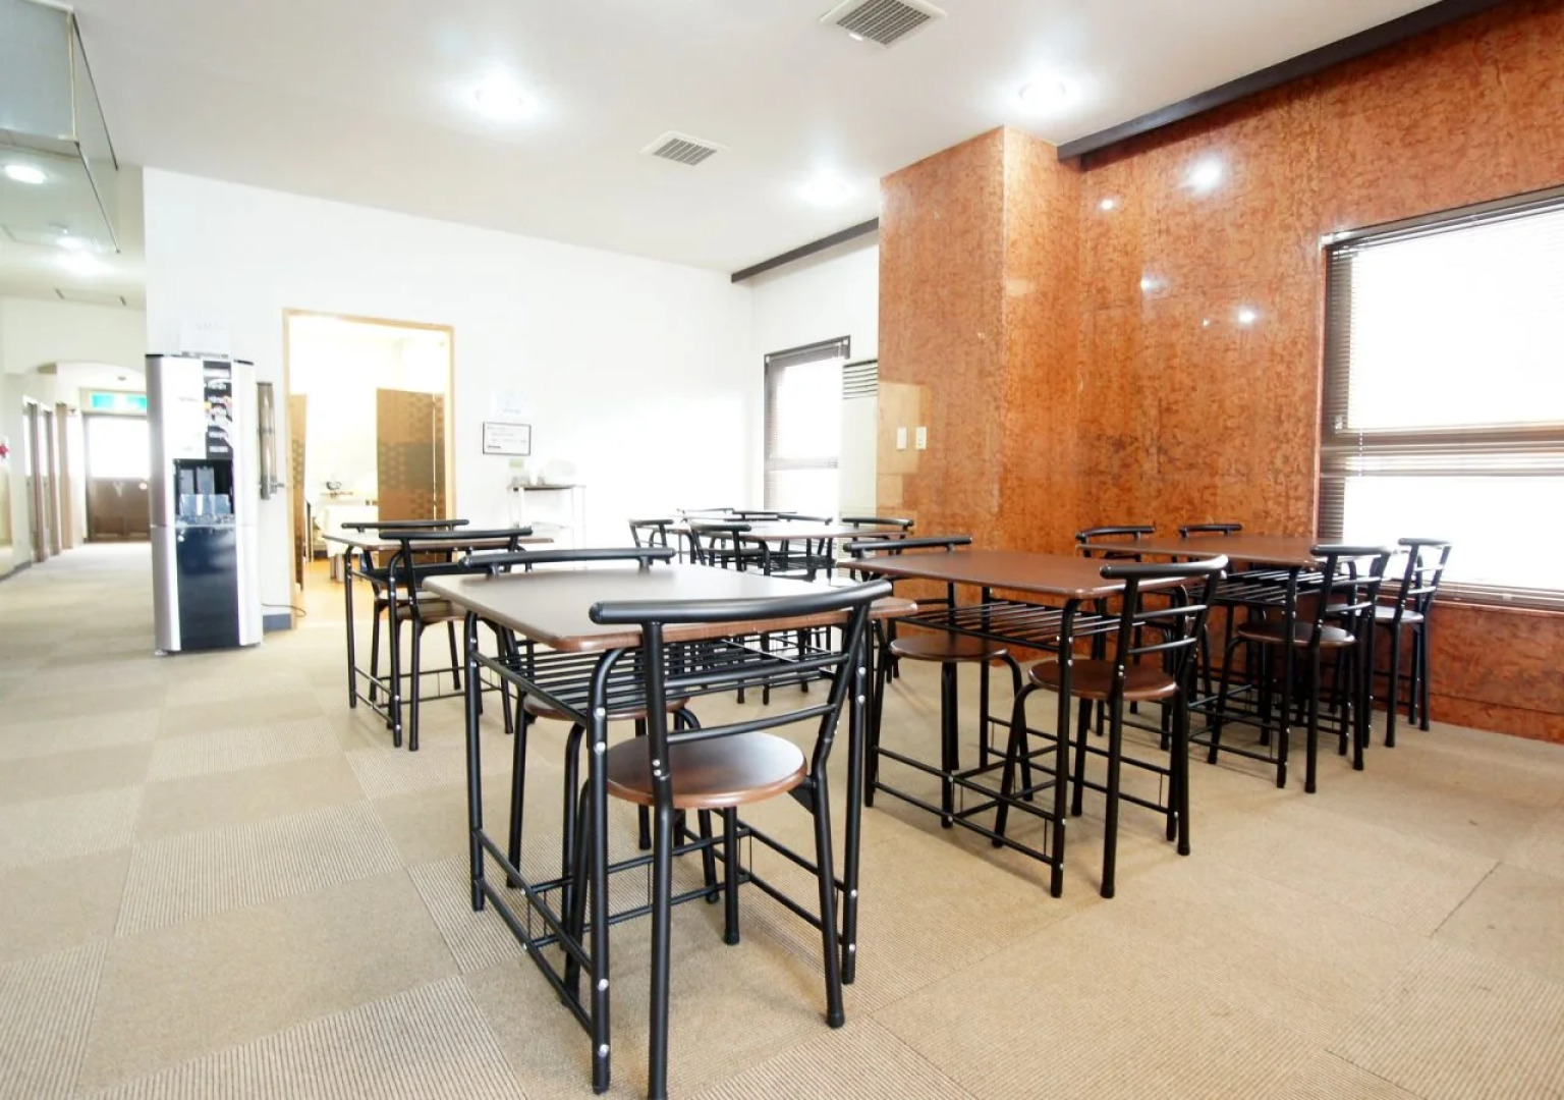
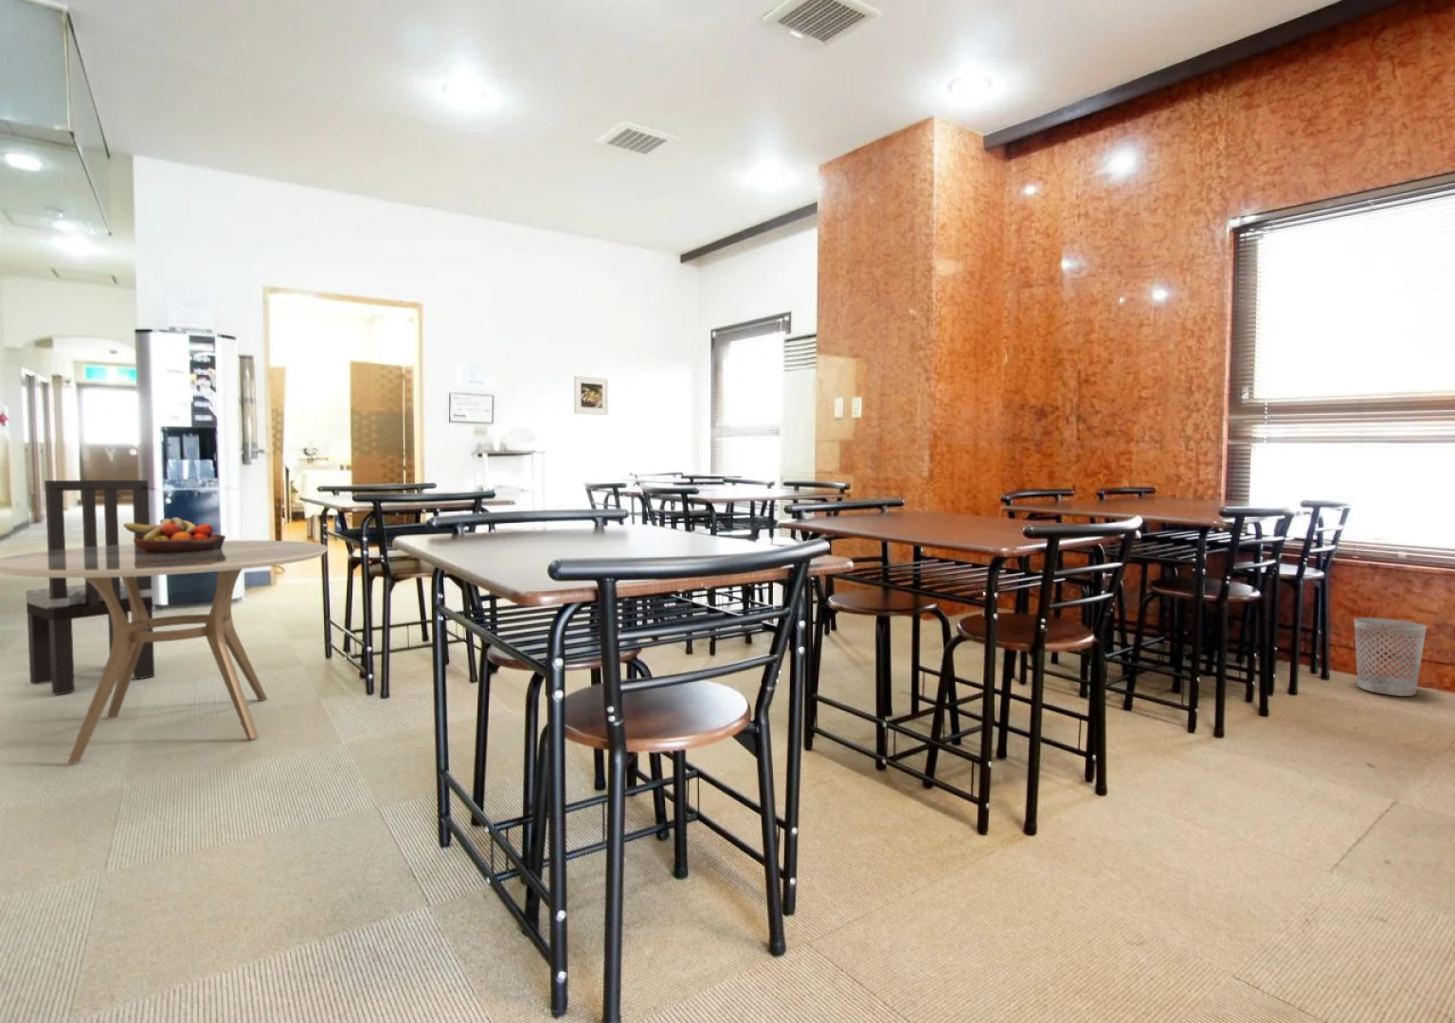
+ wastebasket (1387, 655)
+ fruit bowl (179, 534)
+ dining chair (89, 581)
+ dining table (178, 640)
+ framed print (591, 395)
